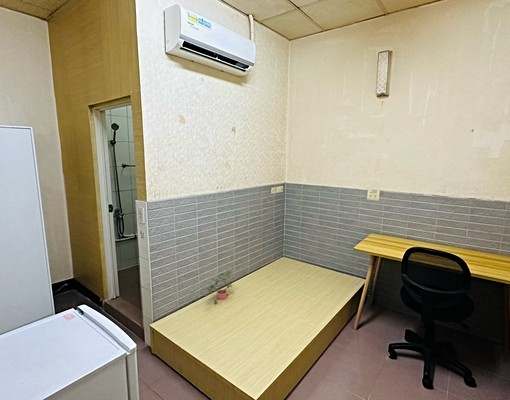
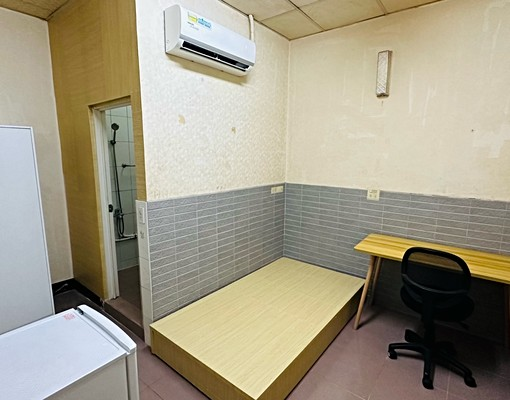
- potted plant (217, 286)
